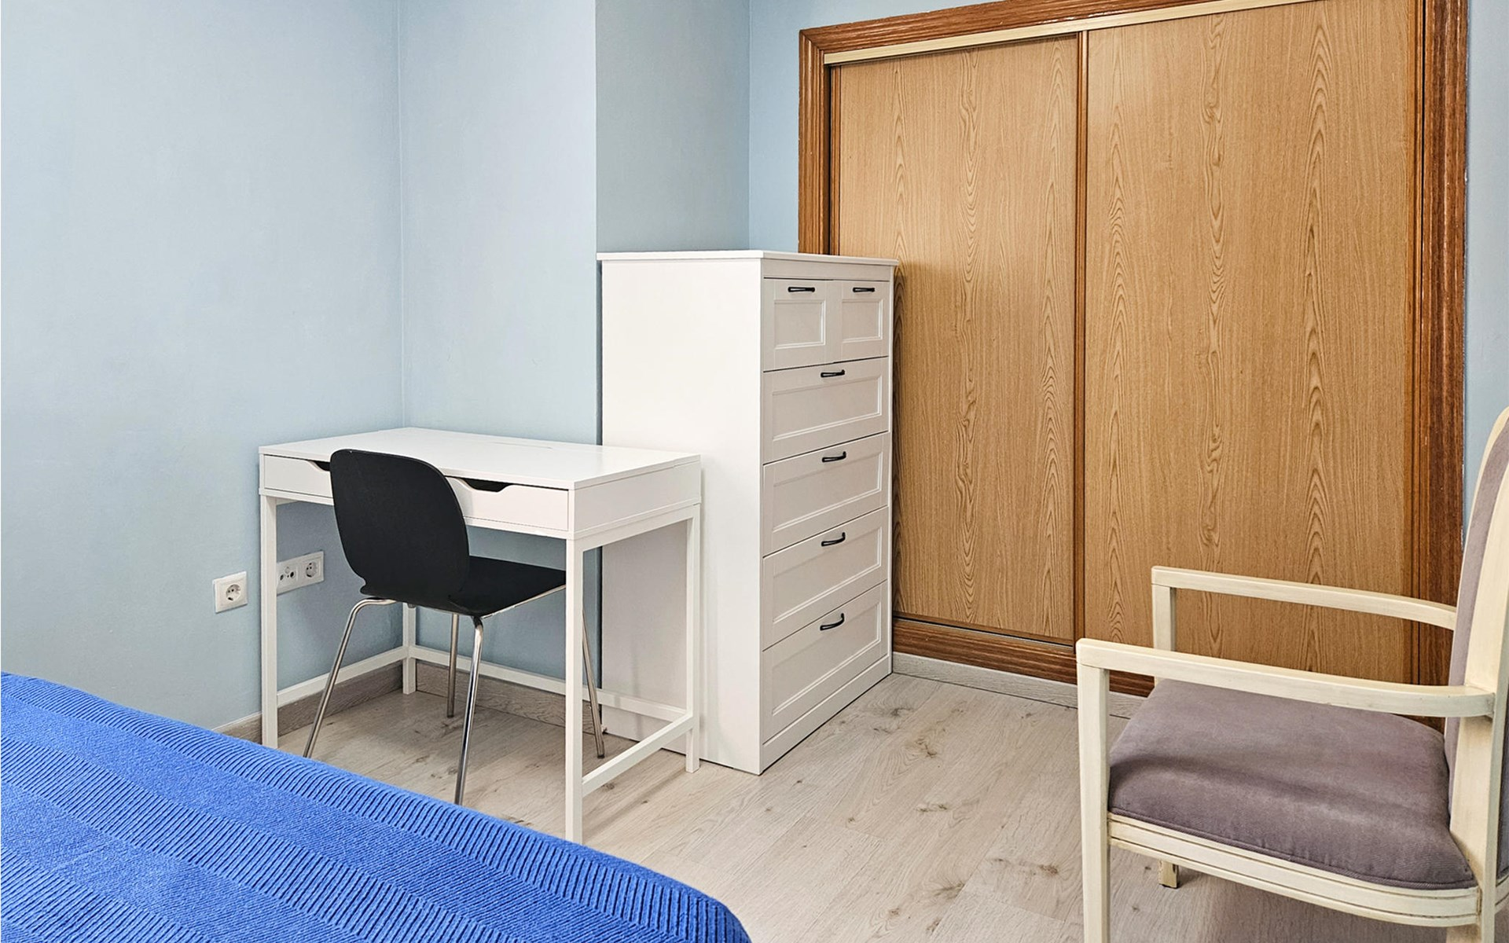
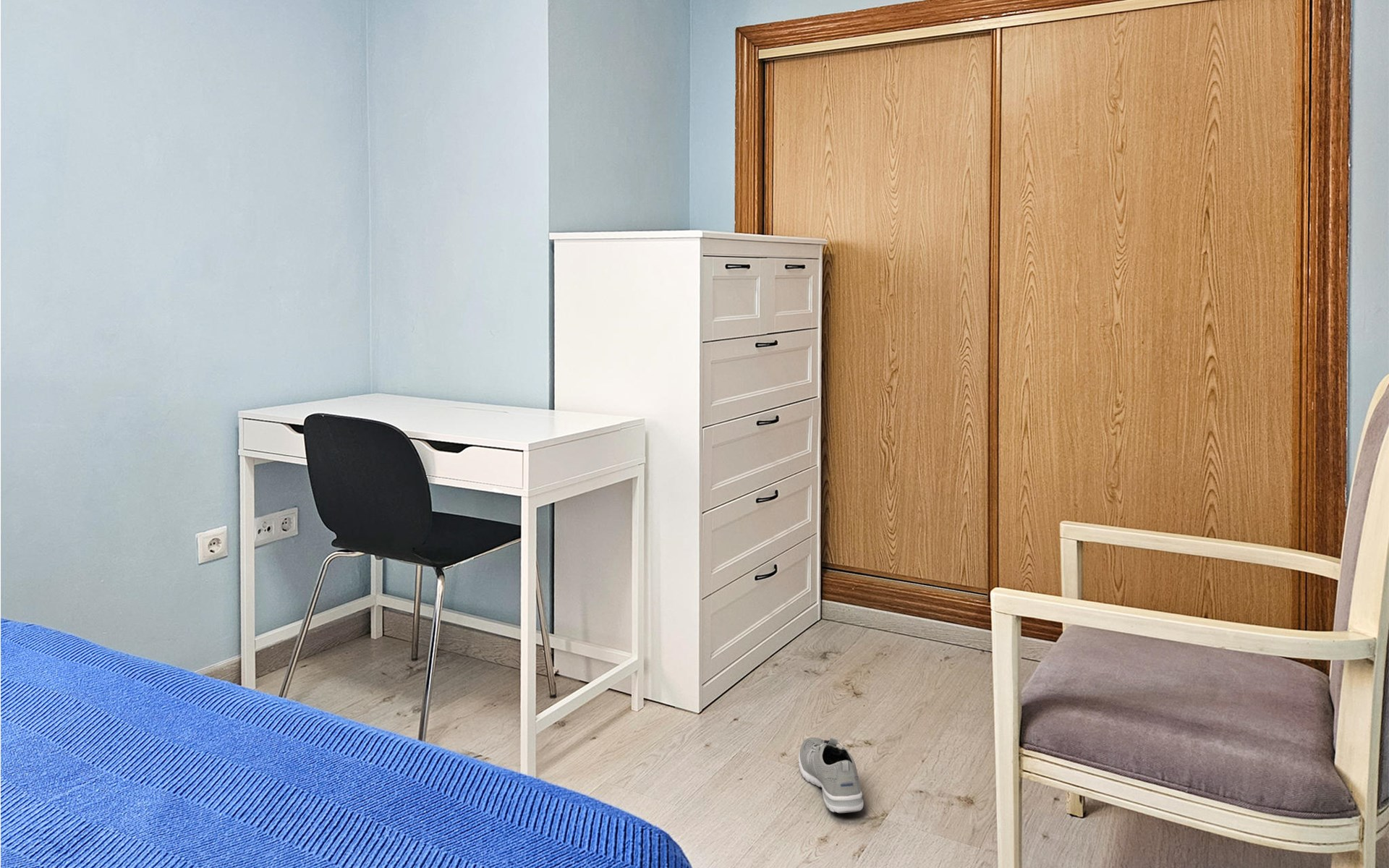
+ sneaker (833, 760)
